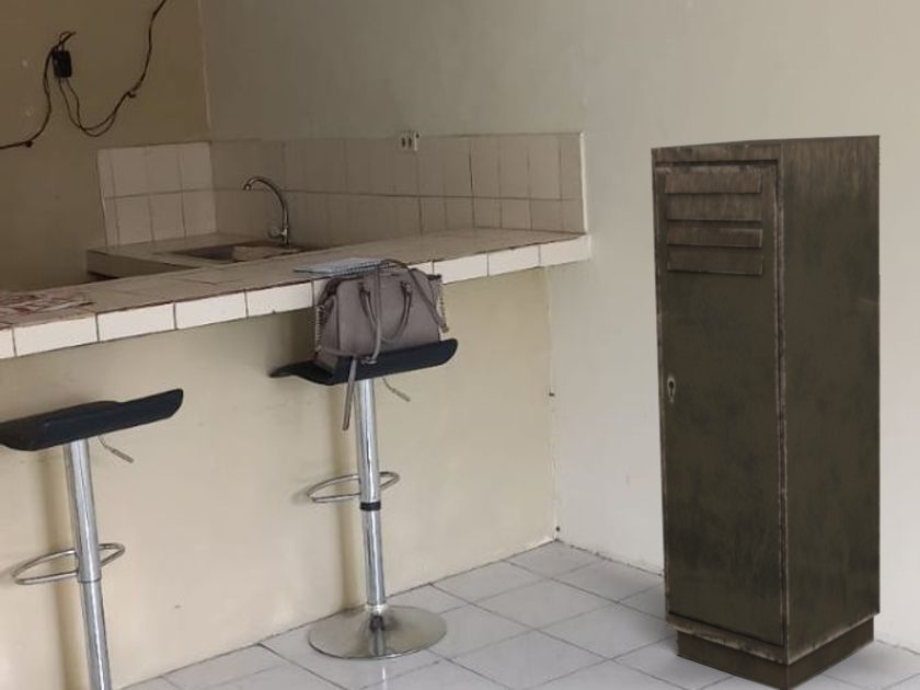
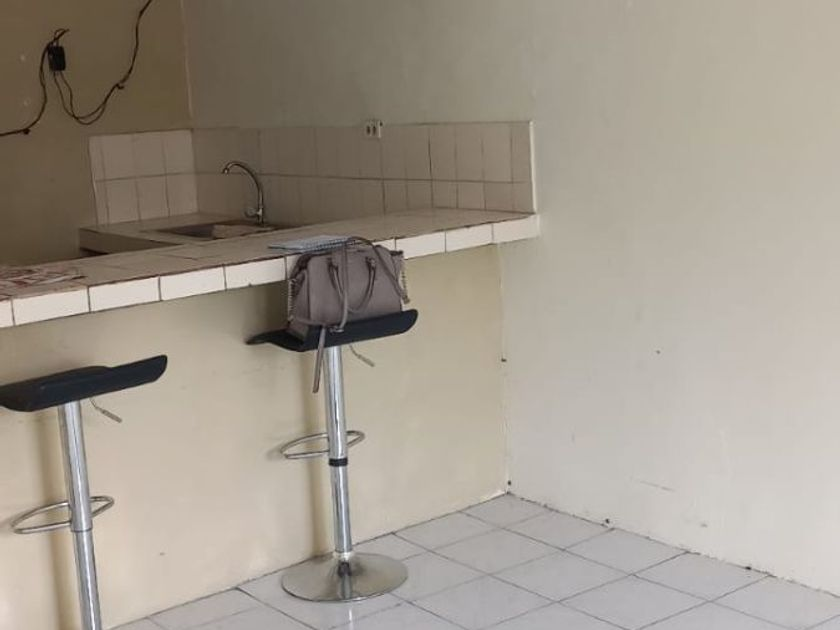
- storage cabinet (768, 404)
